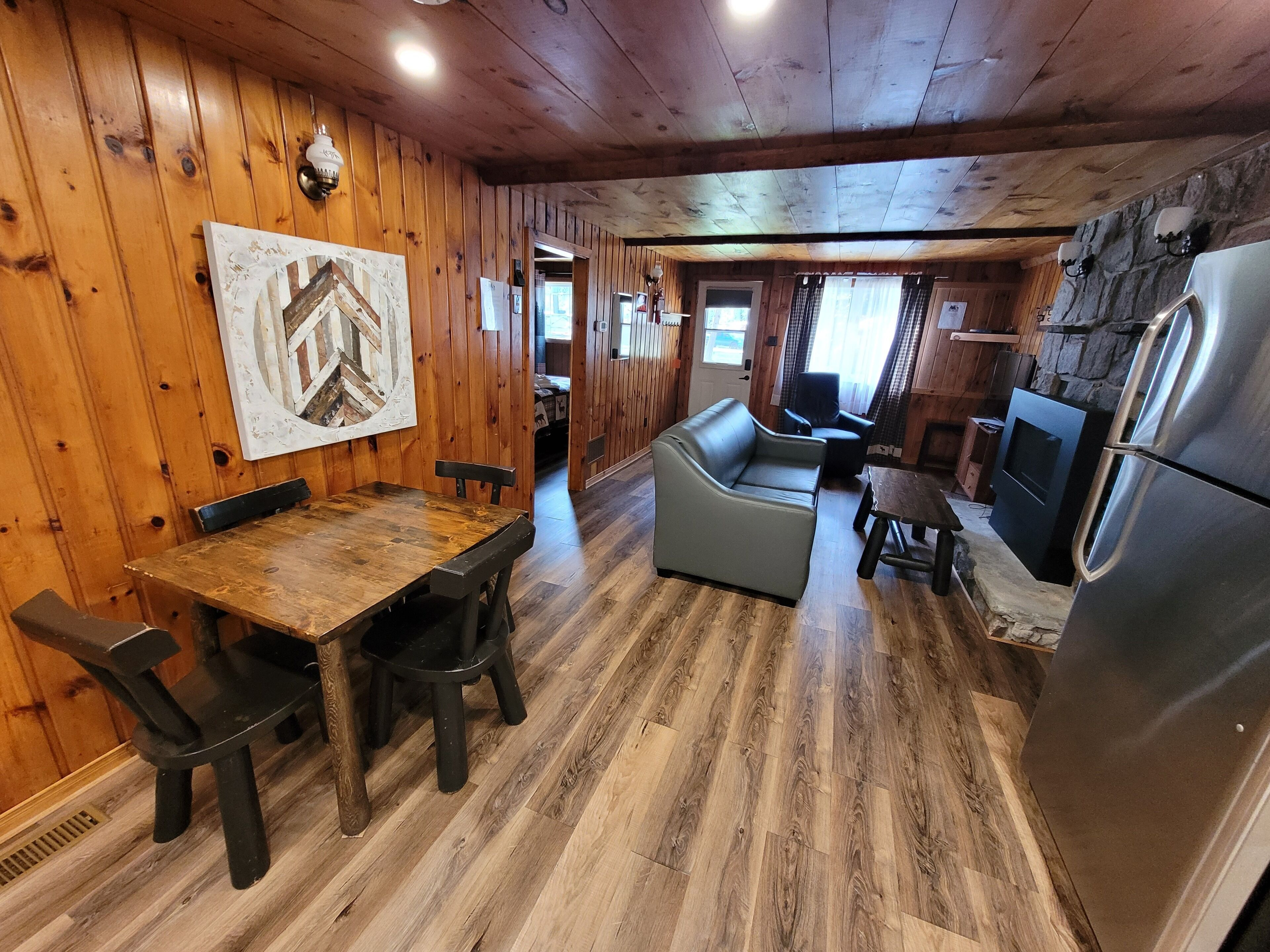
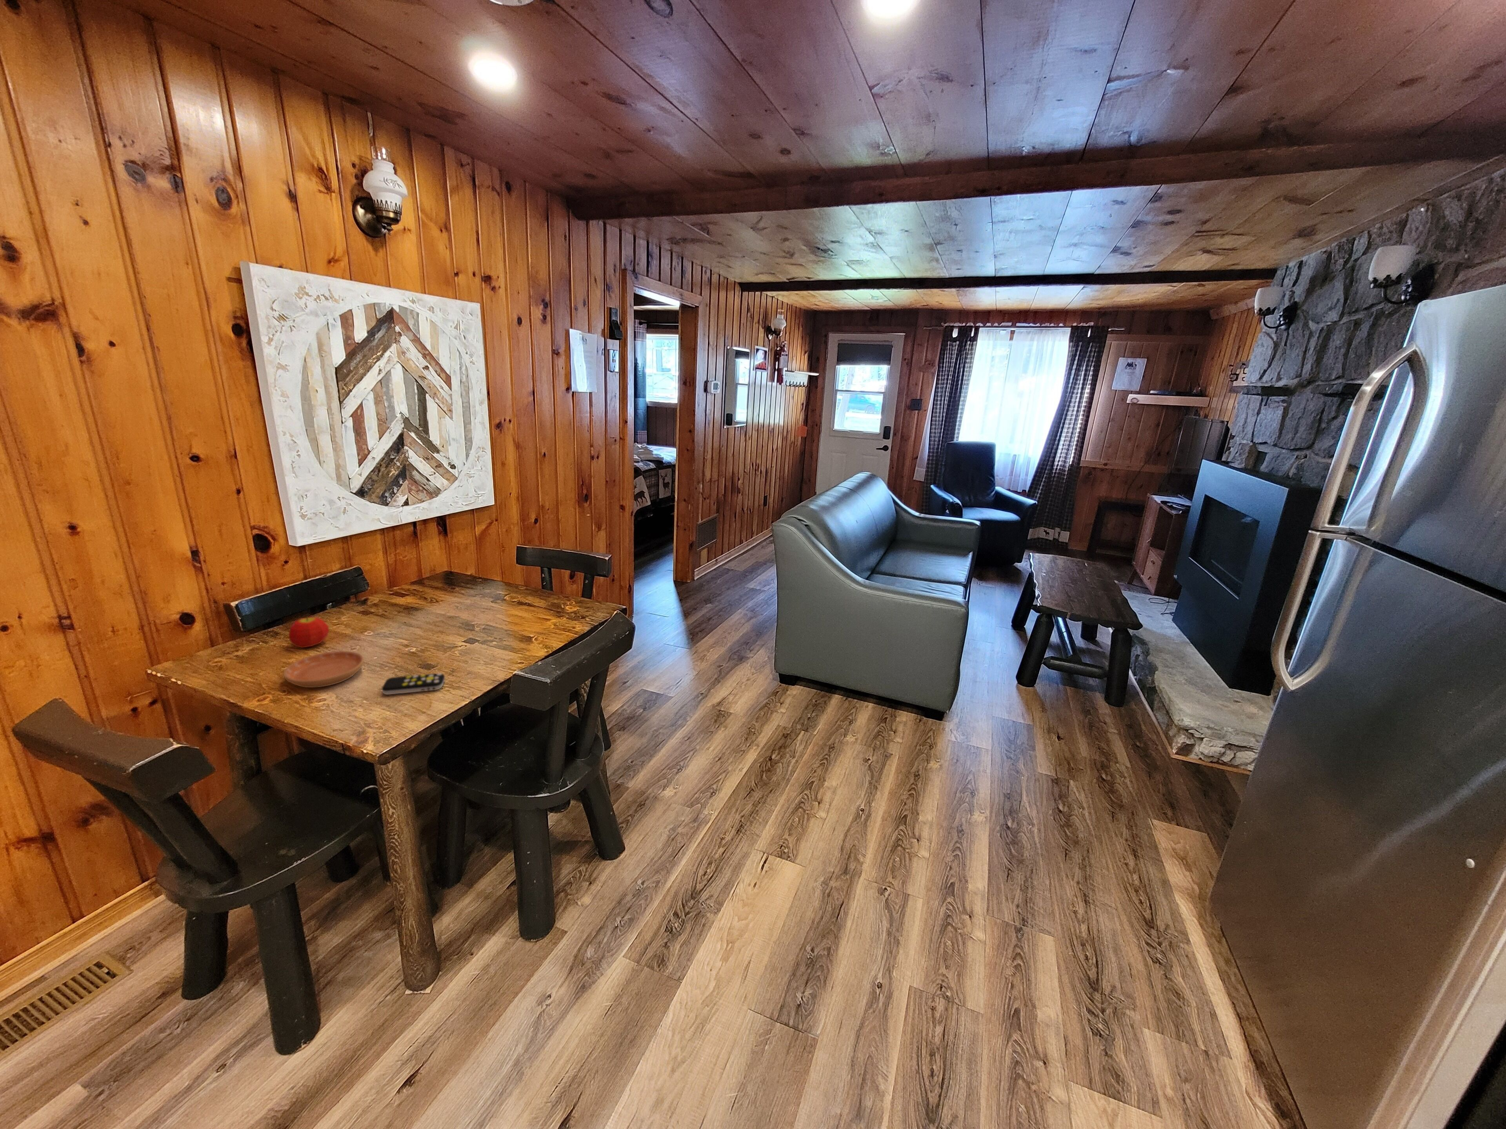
+ fruit (308, 631)
+ remote control (414, 683)
+ saucer (326, 670)
